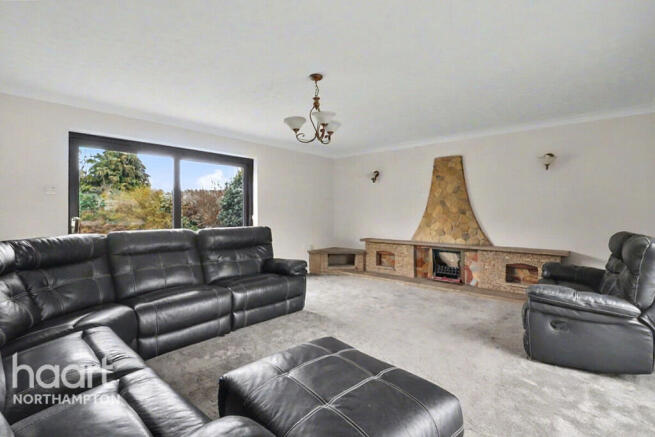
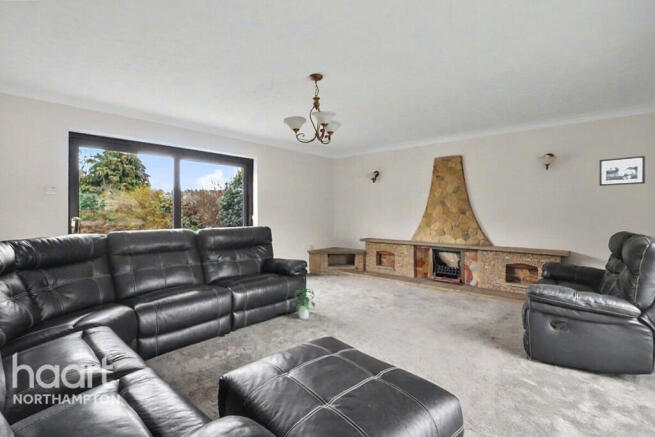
+ potted plant (304, 302)
+ picture frame (621, 171)
